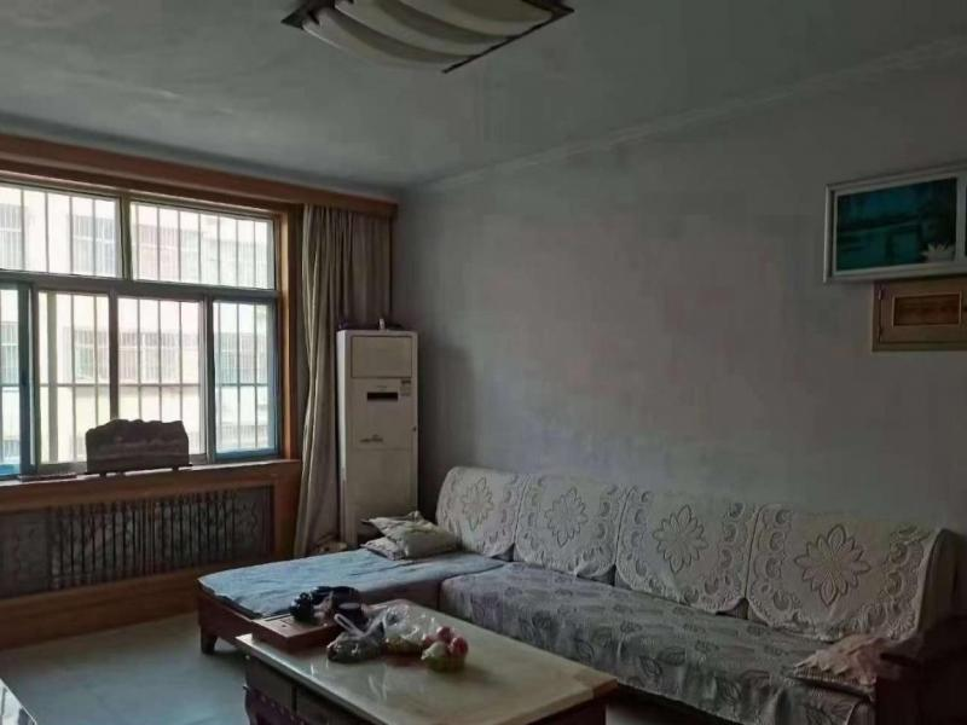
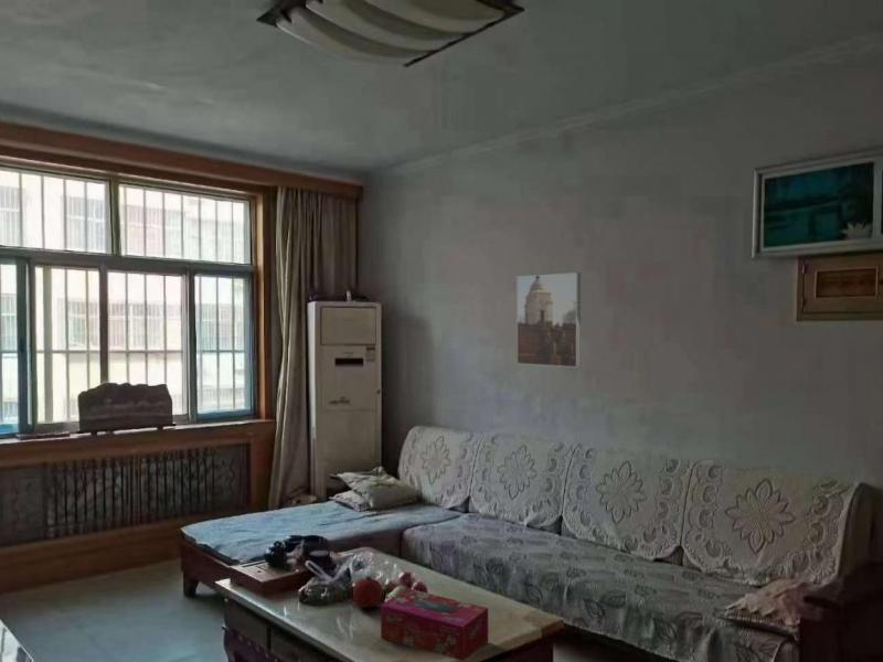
+ fruit (368, 591)
+ tissue box (434, 622)
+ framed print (546, 320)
